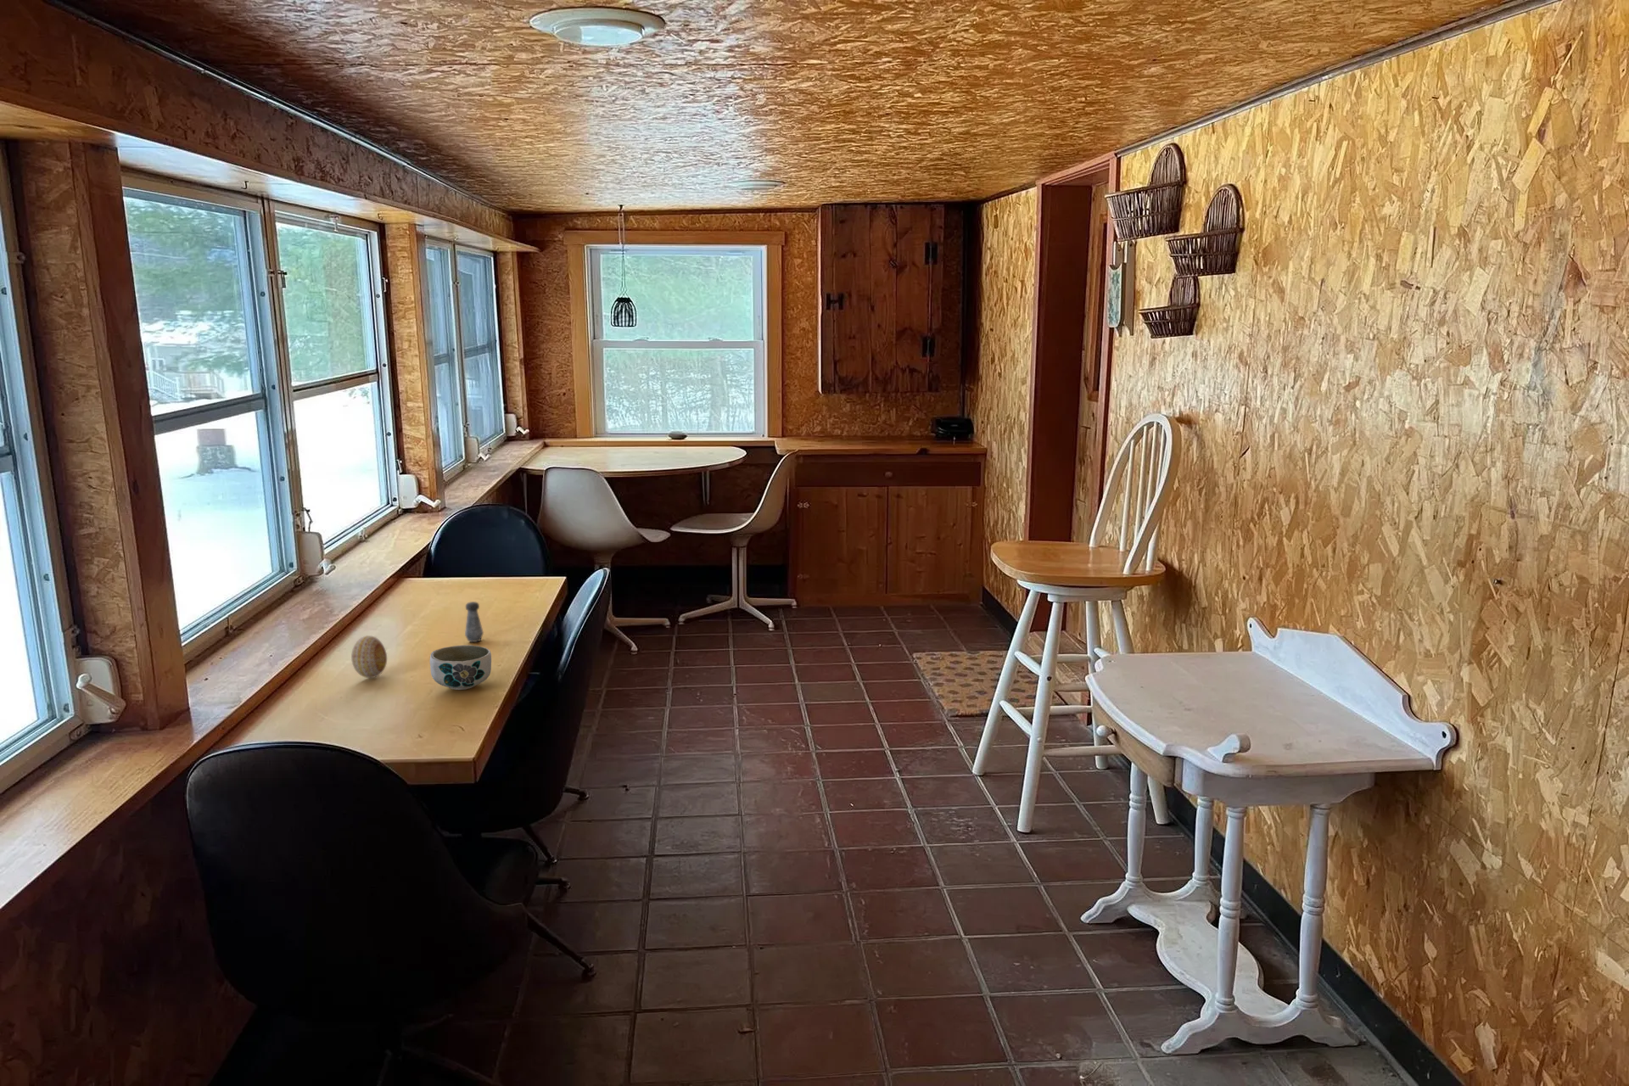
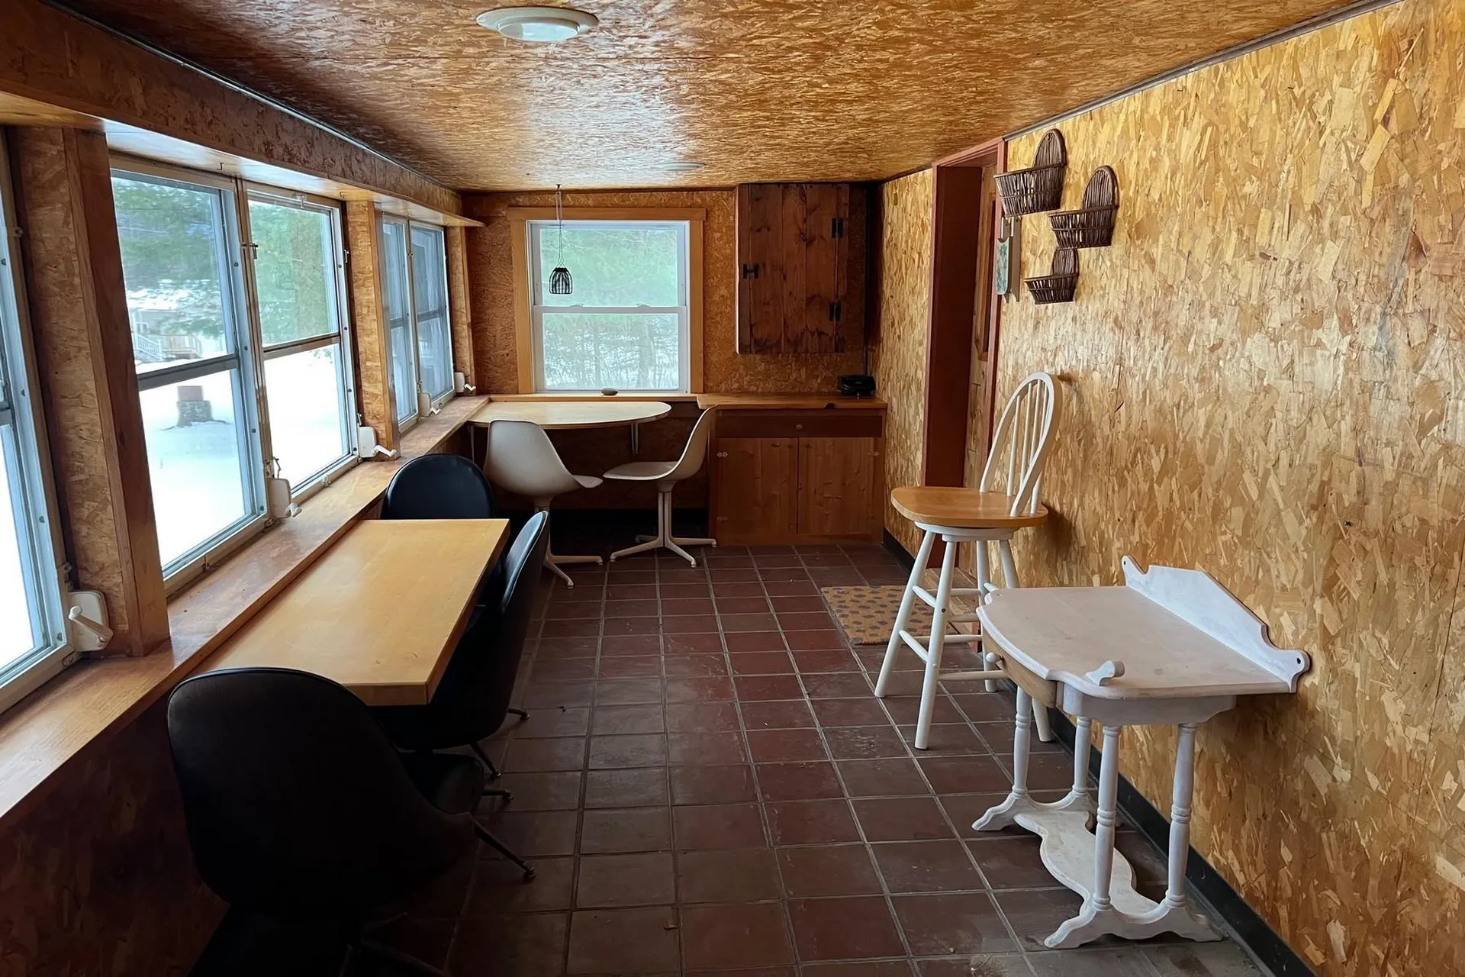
- salt shaker (473, 621)
- decorative egg (368, 657)
- bowl (462, 669)
